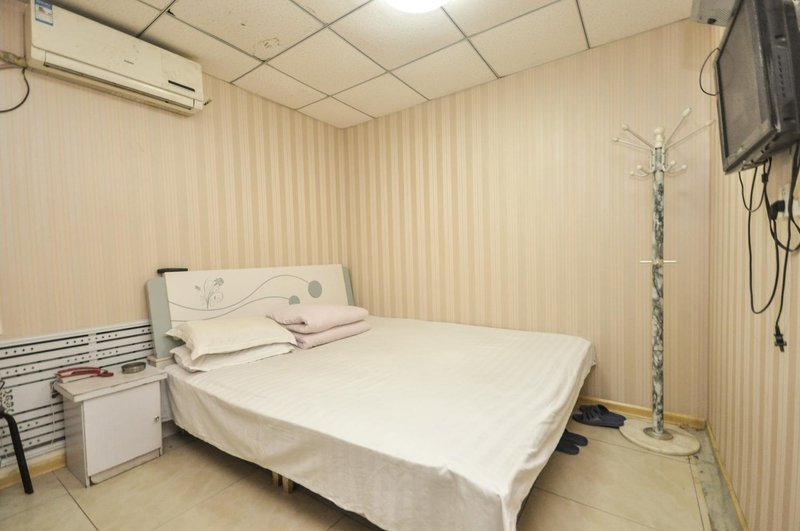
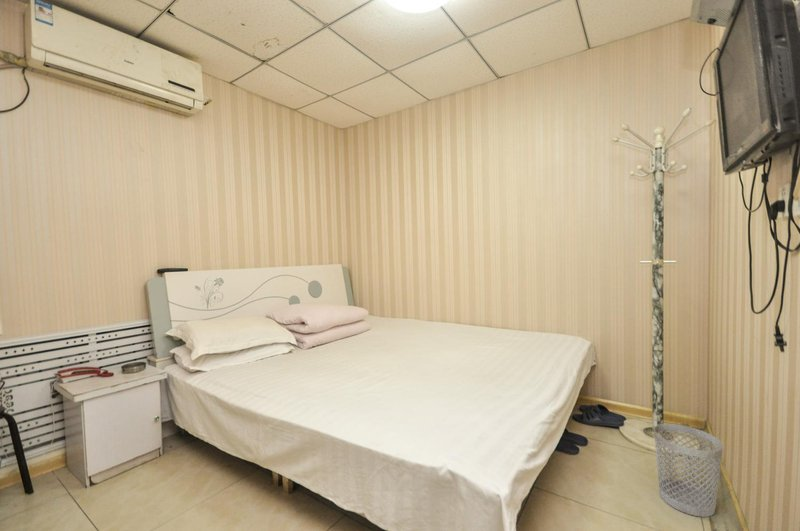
+ wastebasket (686, 469)
